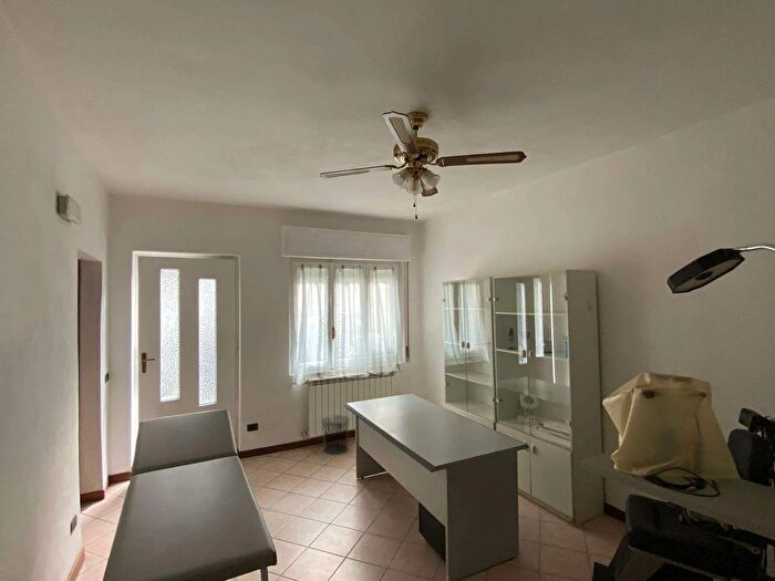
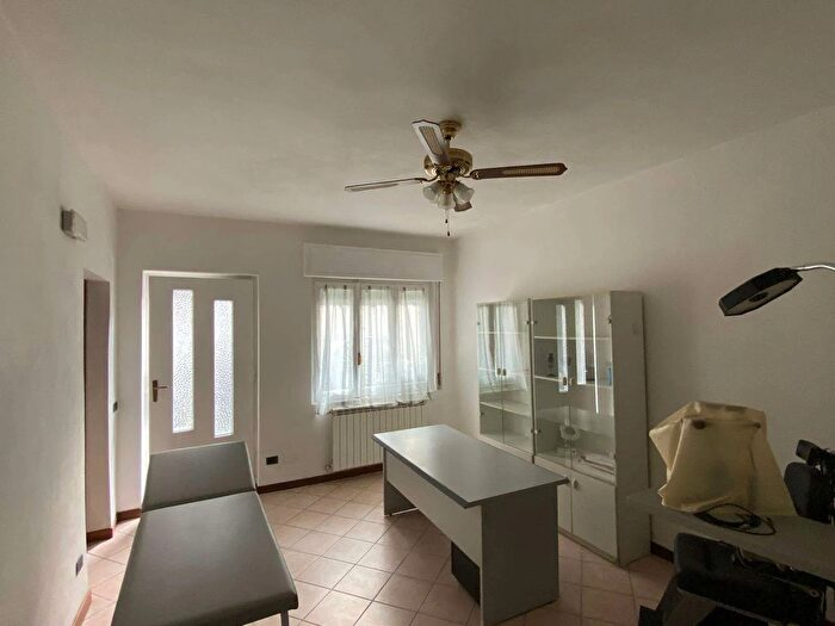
- waste bin (335, 434)
